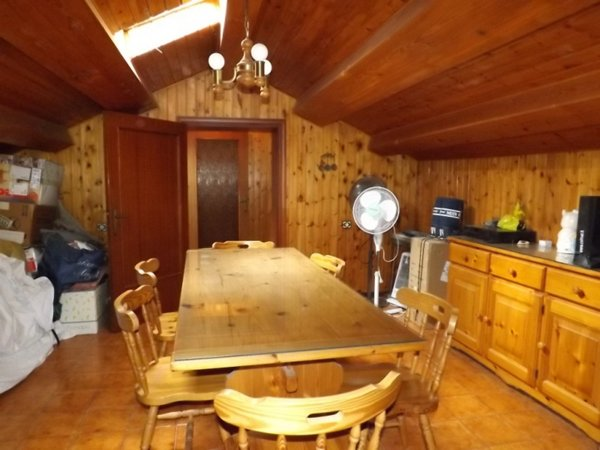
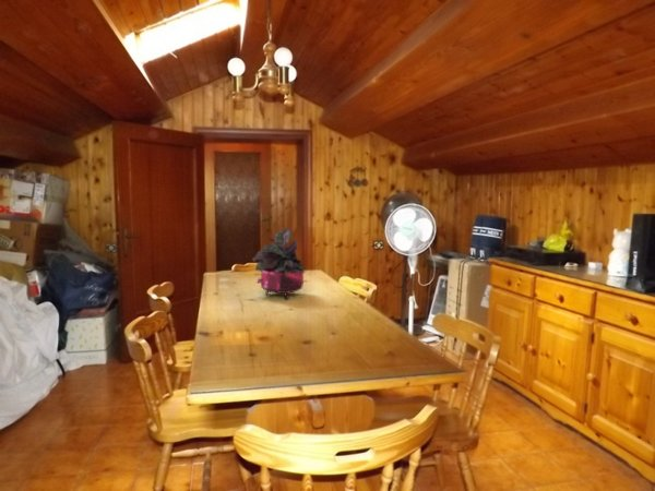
+ potted plant (279, 262)
